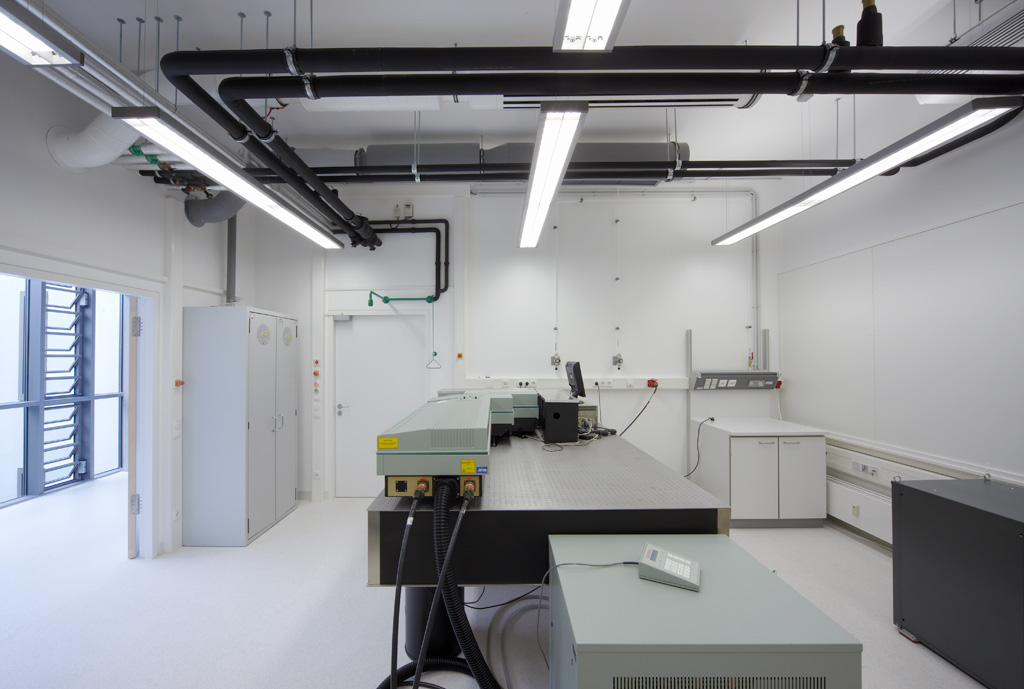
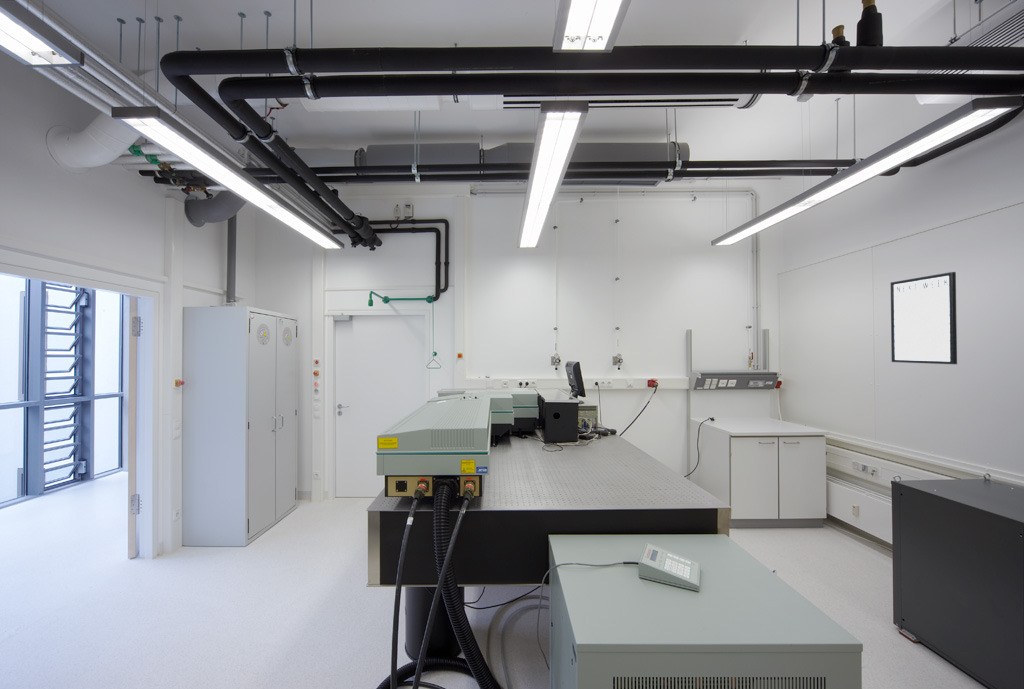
+ writing board (921, 320)
